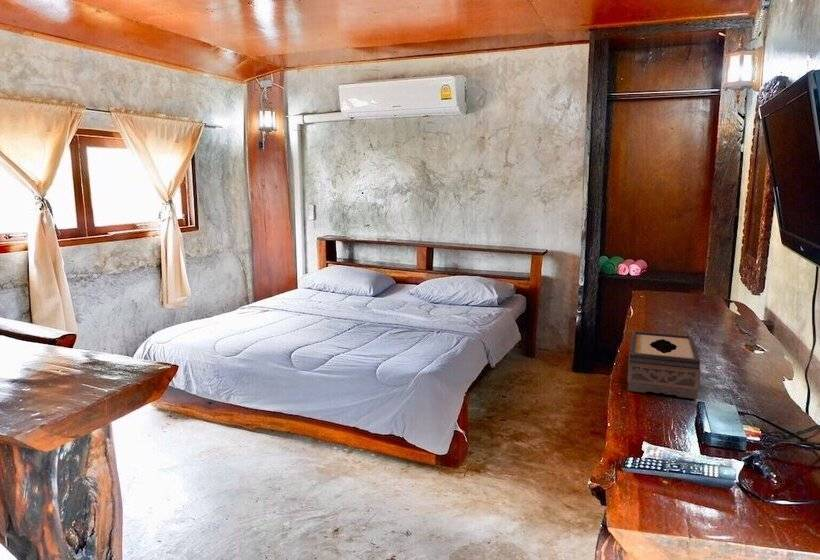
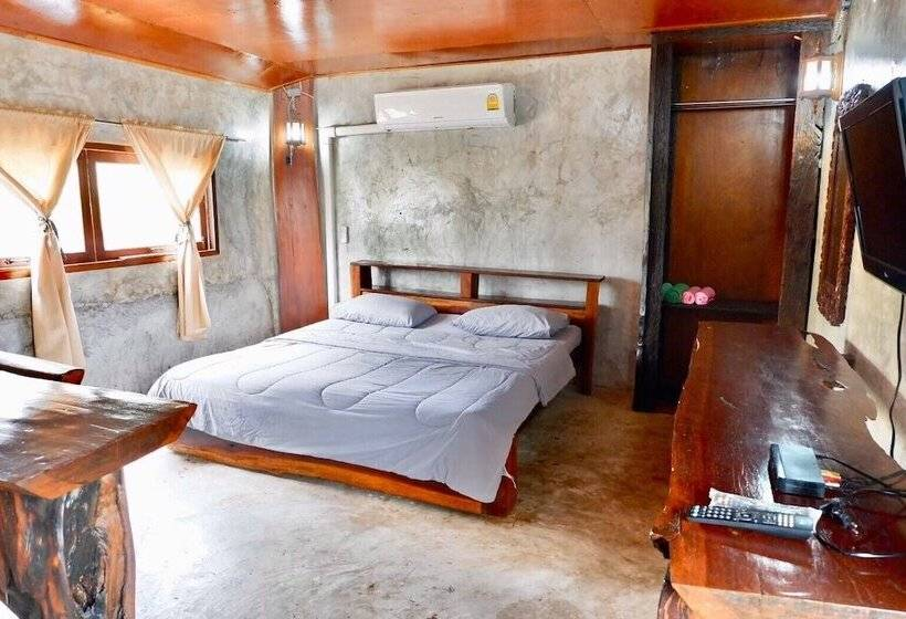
- tissue box (661, 361)
